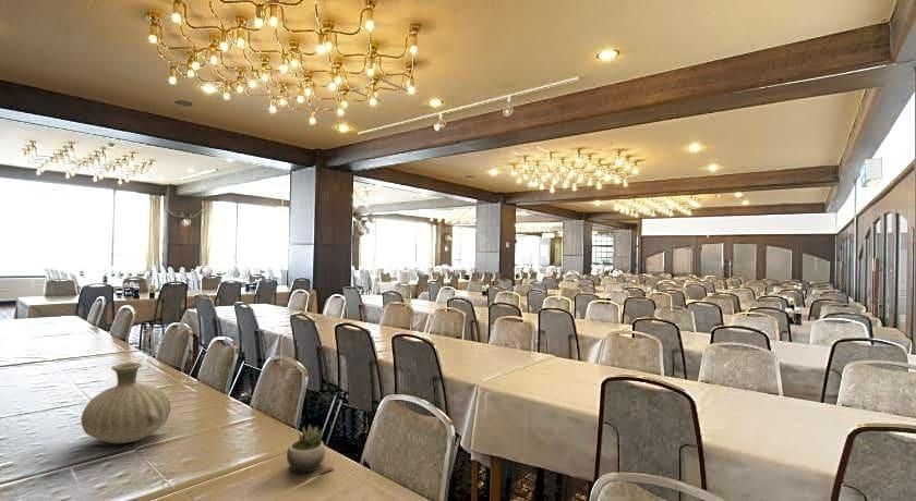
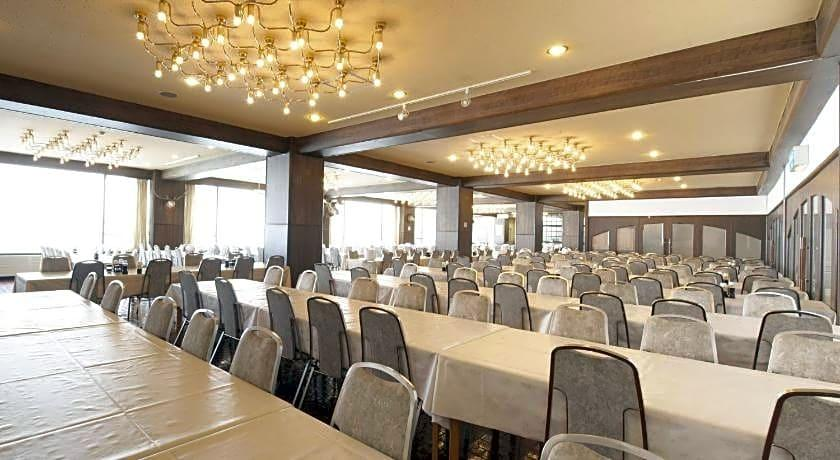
- vase (128, 402)
- succulent plant (308, 447)
